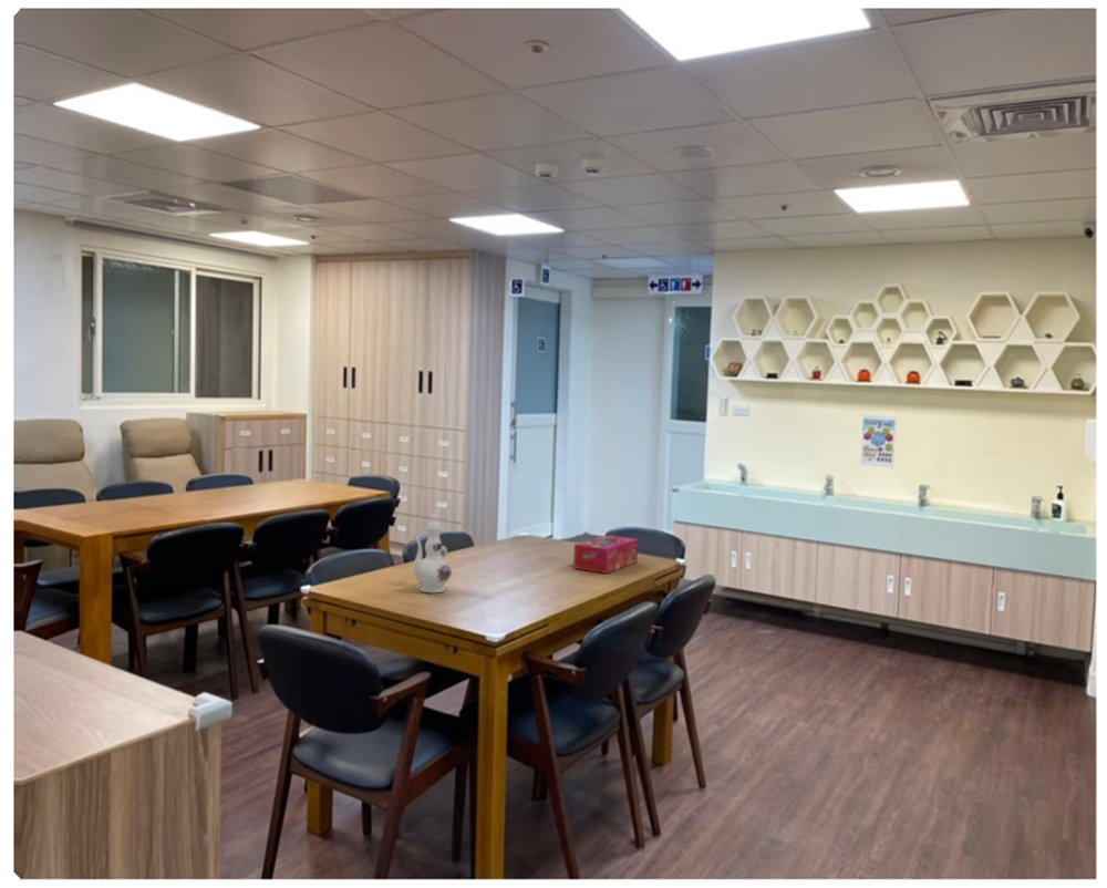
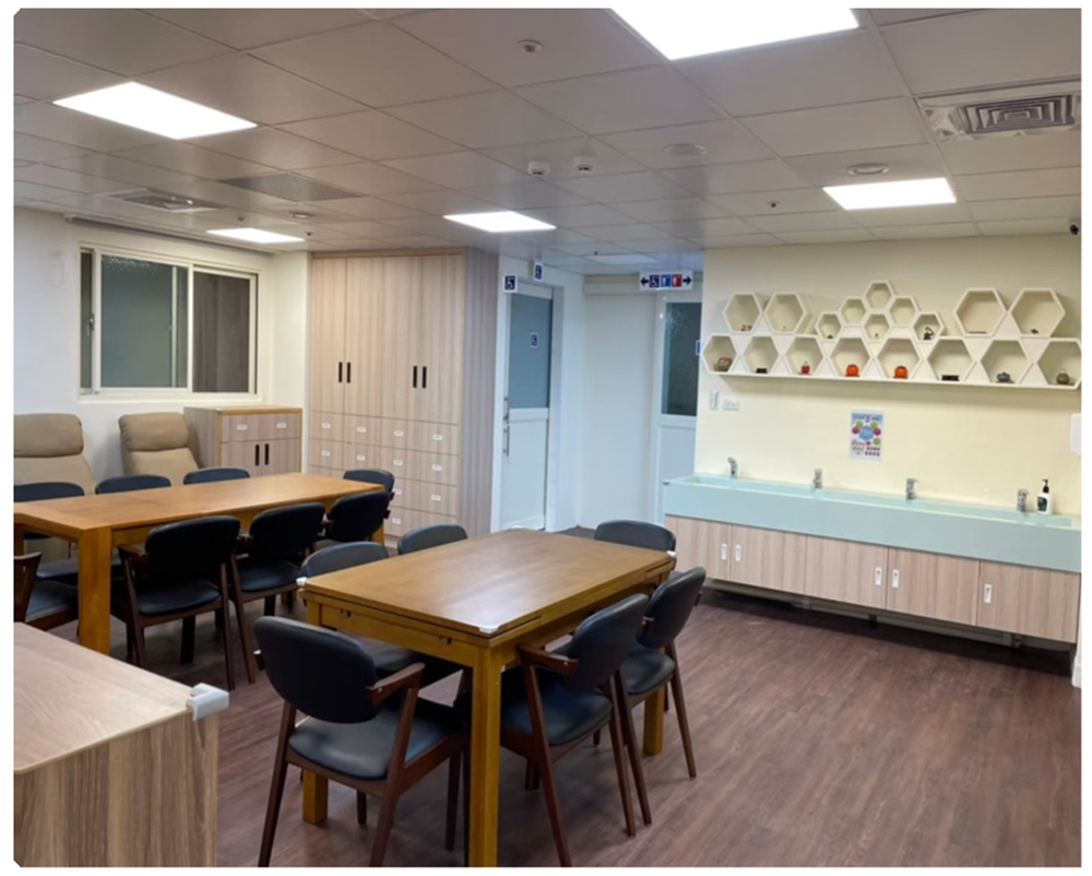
- chinaware (430, 553)
- tissue box (606, 553)
